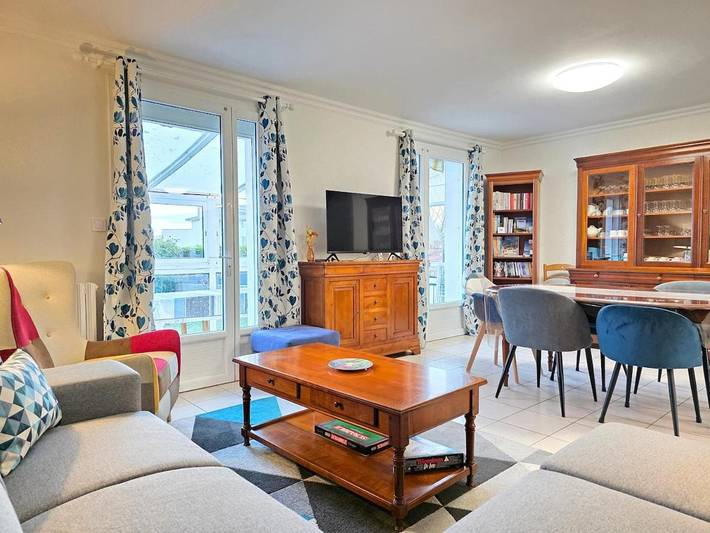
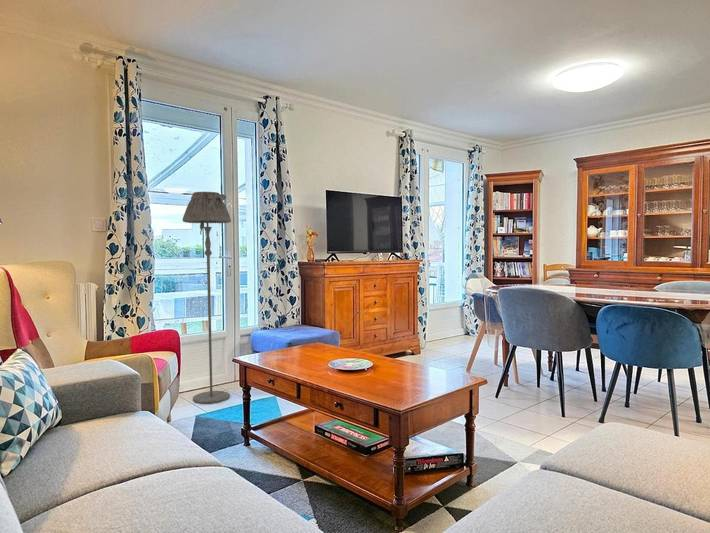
+ floor lamp (208, 296)
